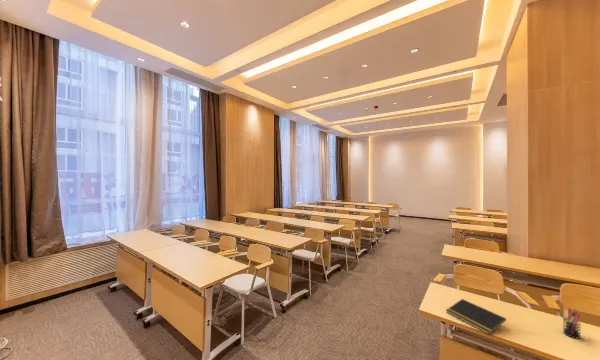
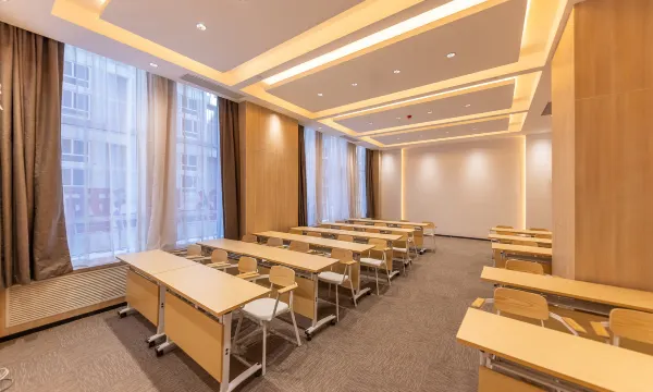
- notepad (474, 314)
- pen holder (569, 322)
